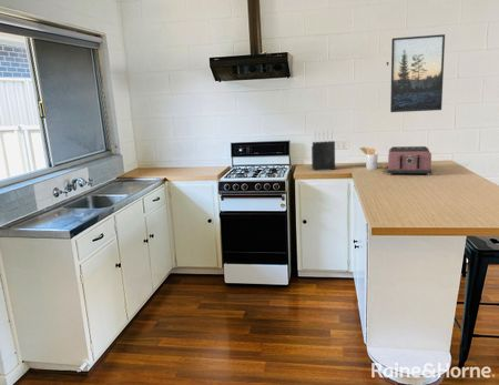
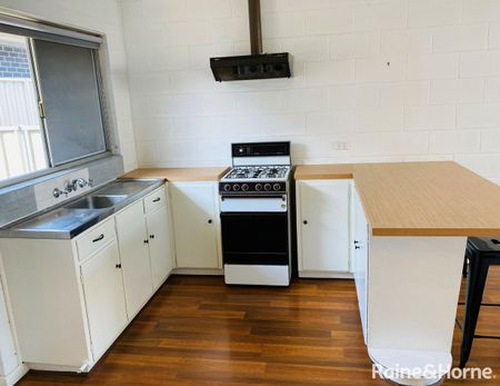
- utensil holder (368, 158)
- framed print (417, 74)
- knife block (323, 148)
- toaster (408, 160)
